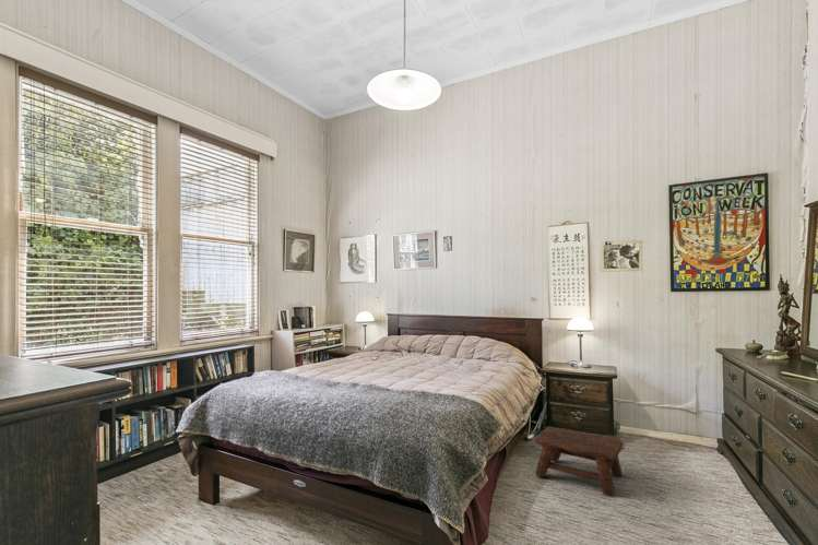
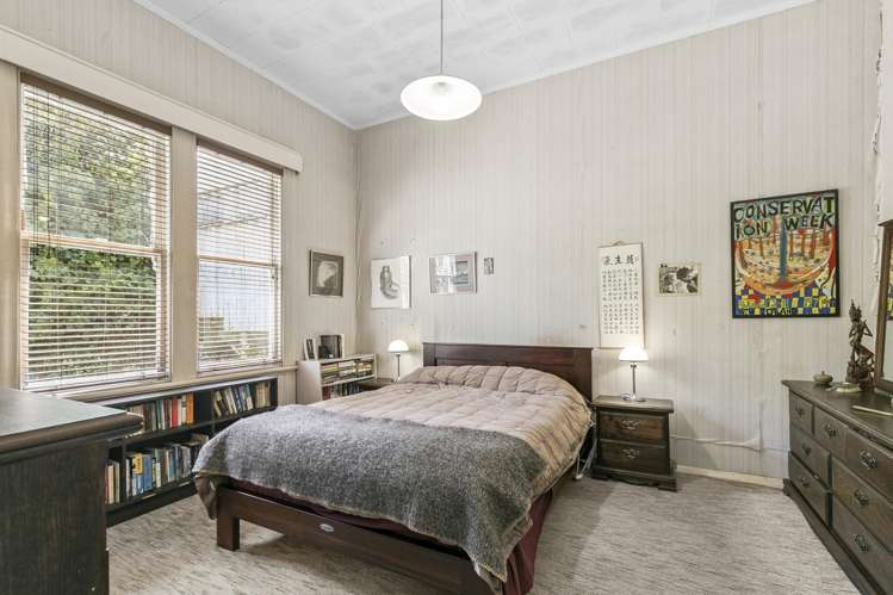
- stool (579, 457)
